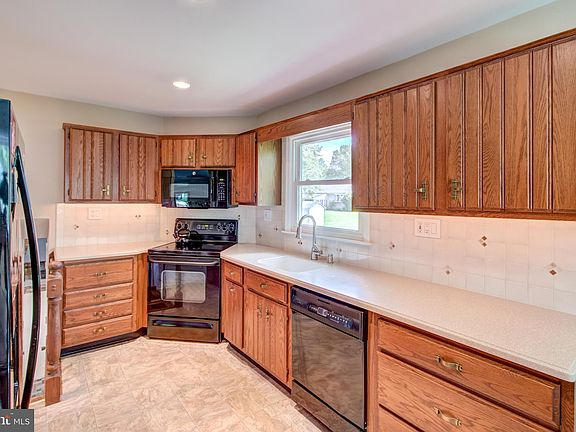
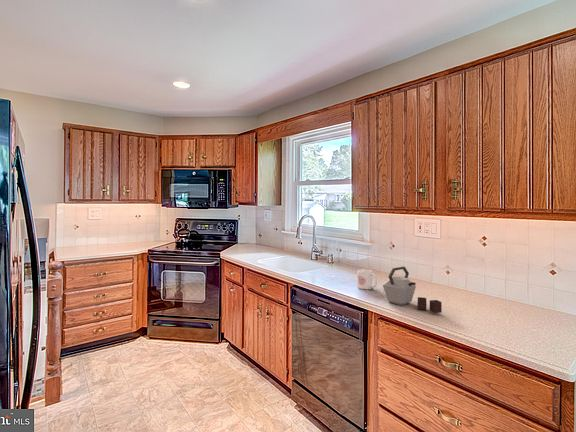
+ kettle (412, 287)
+ mug (367, 279)
